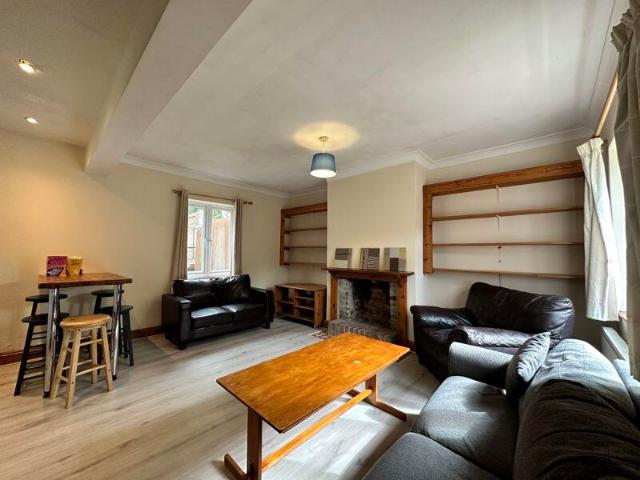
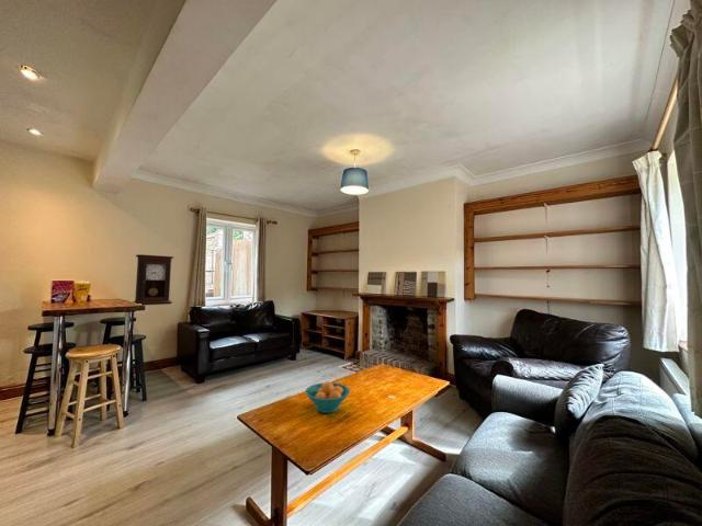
+ fruit bowl (327, 395)
+ pendulum clock (154, 279)
